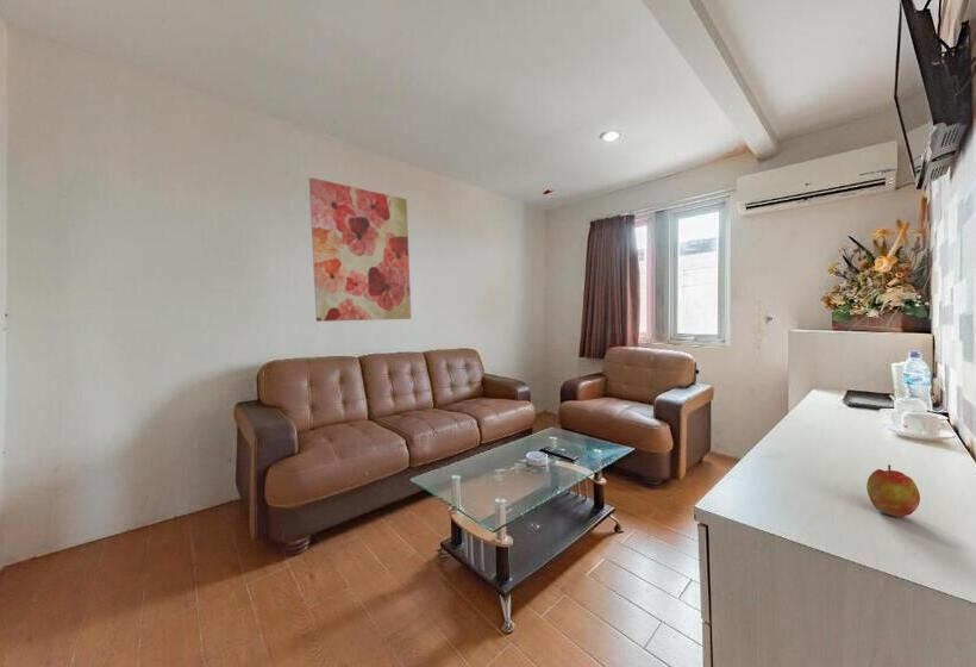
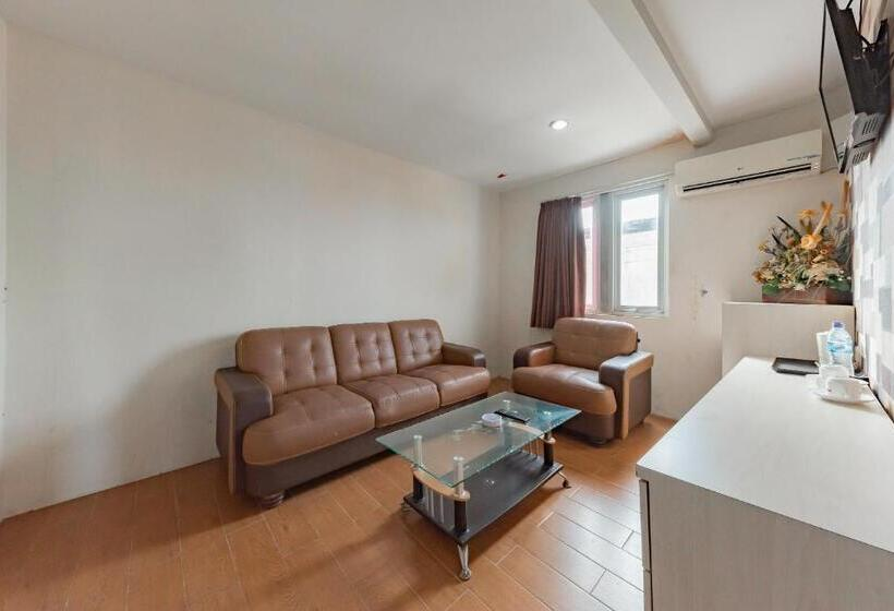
- apple (891, 488)
- wall art (364, 255)
